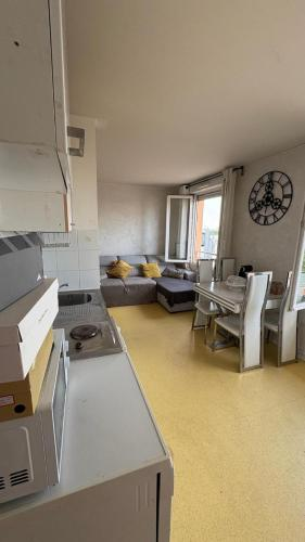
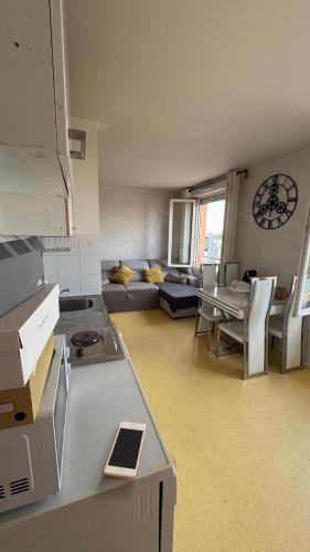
+ cell phone (127, 446)
